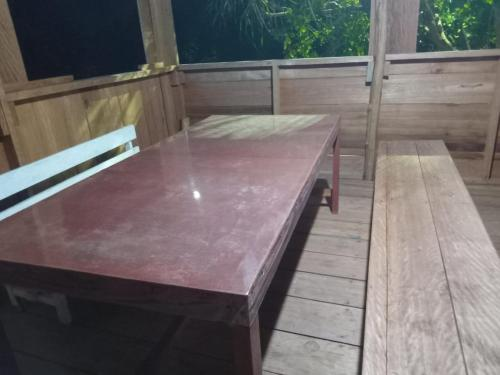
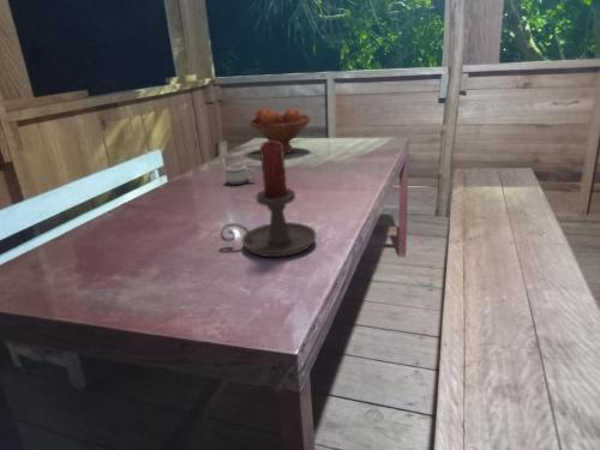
+ fruit bowl (280, 130)
+ candle holder (264, 196)
+ mug (240, 174)
